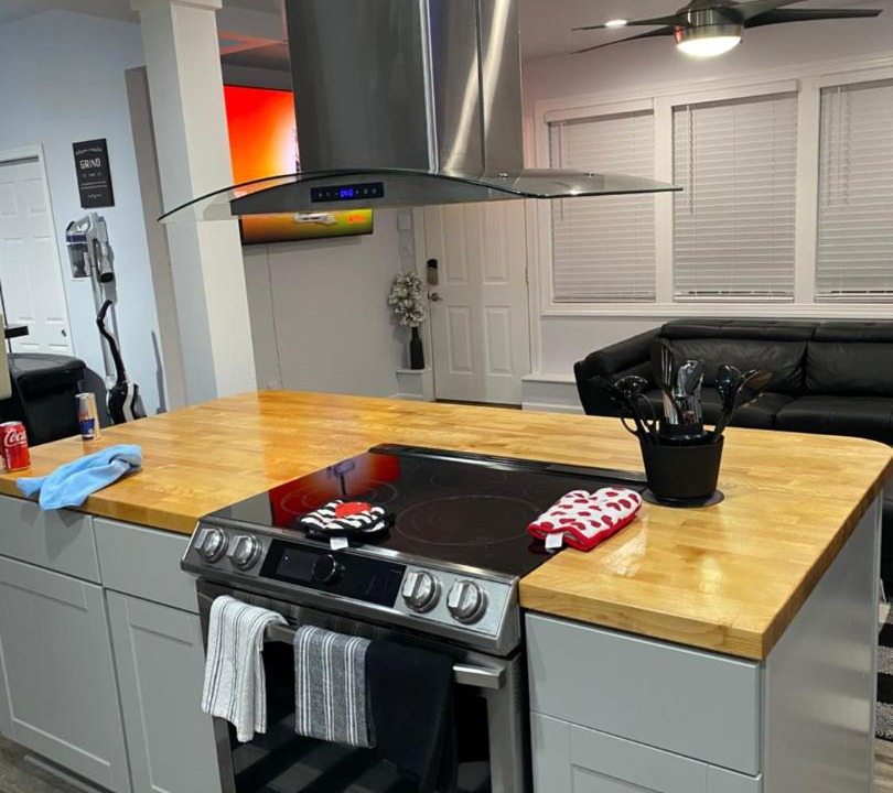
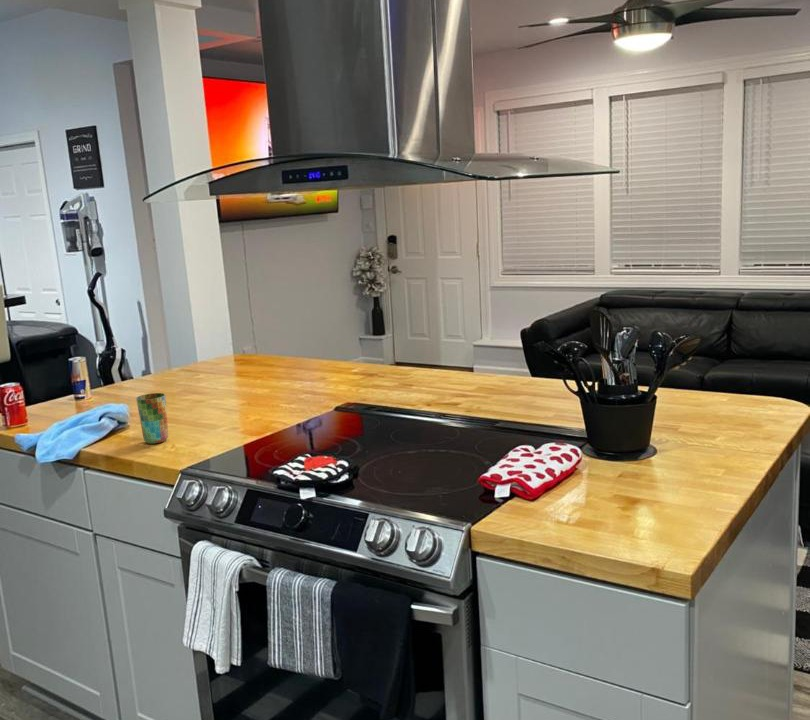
+ cup (153, 418)
